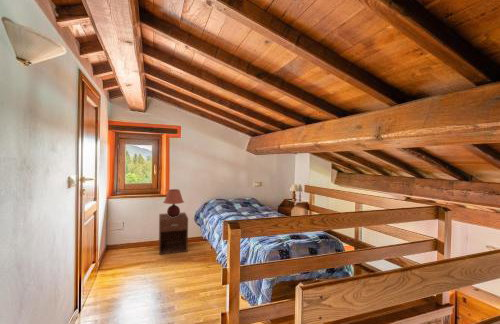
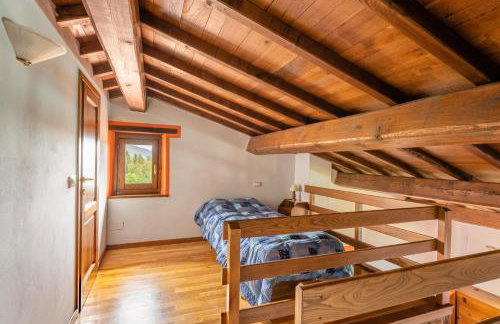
- table lamp (173, 202)
- nightstand (173, 232)
